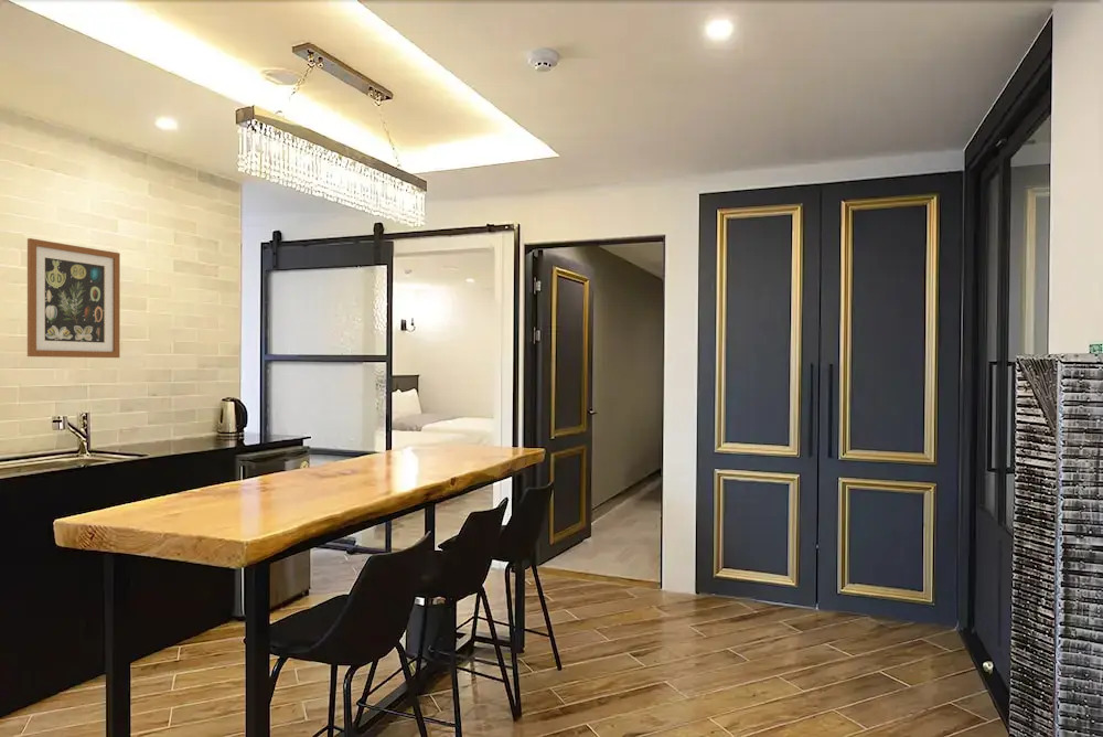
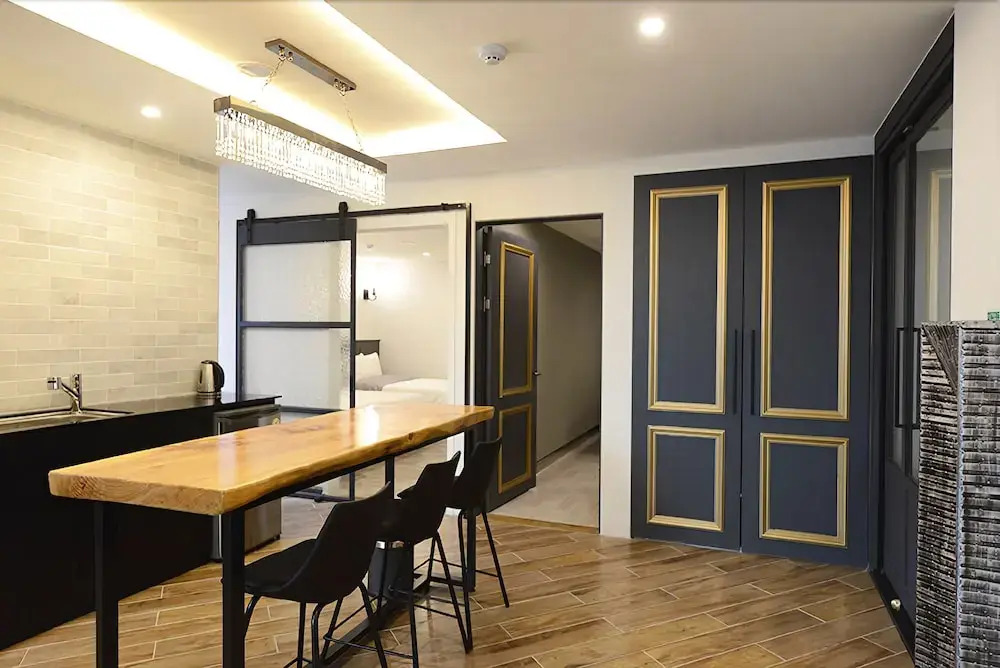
- wall art (76, 301)
